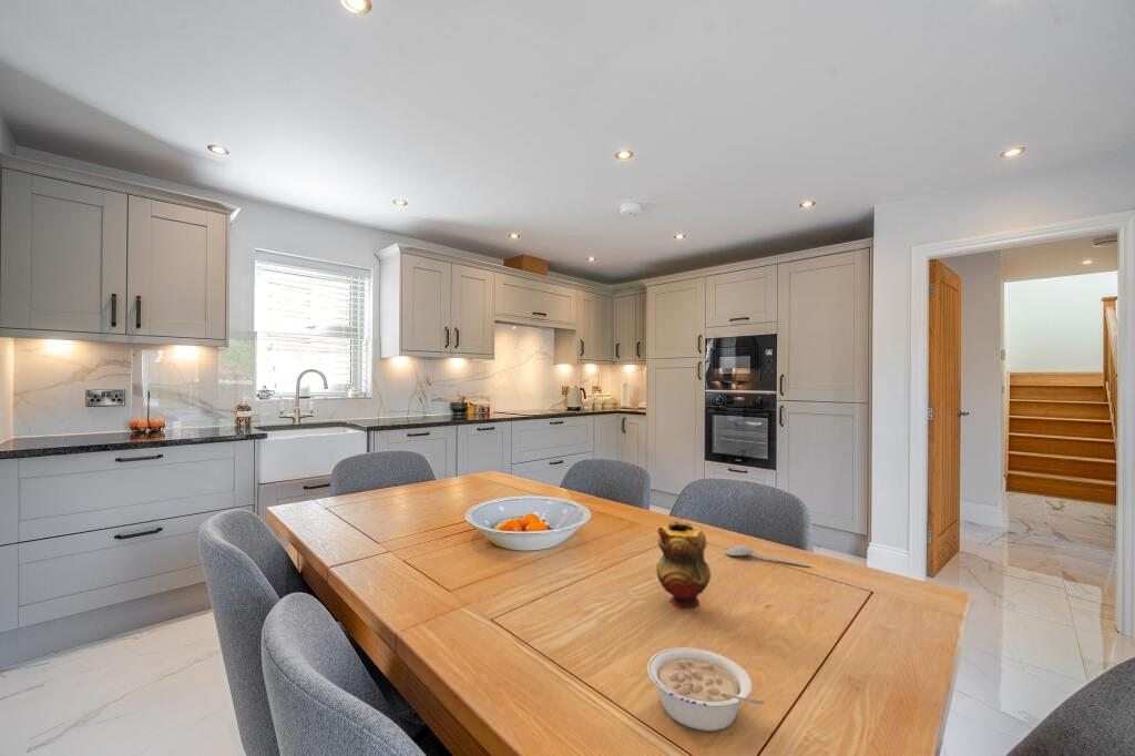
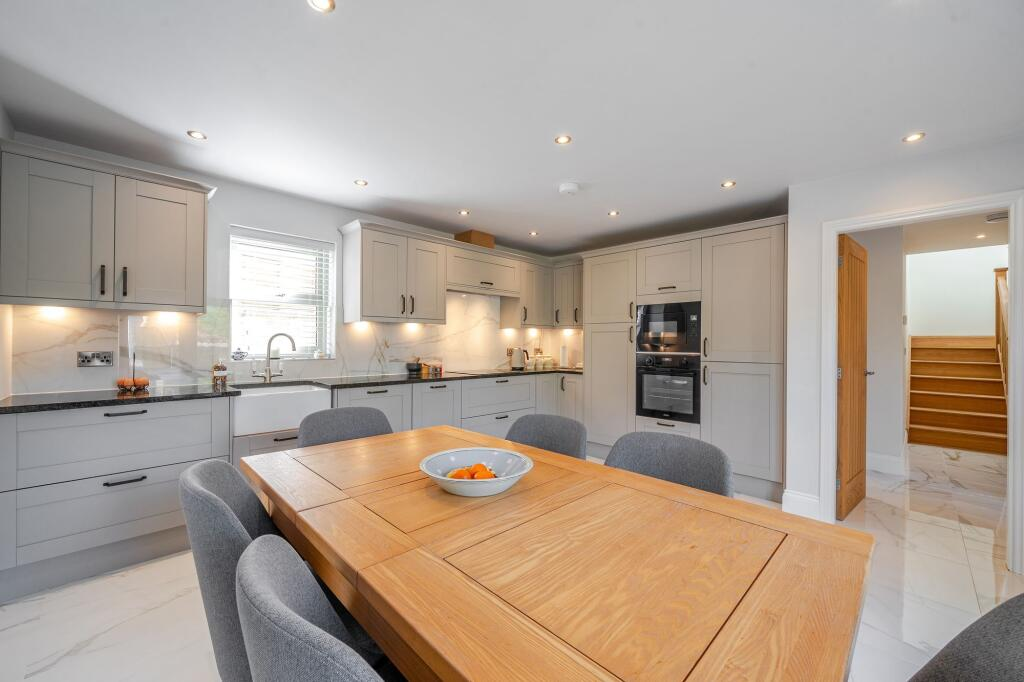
- spoon (766, 555)
- legume (702, 687)
- teapot (684, 558)
